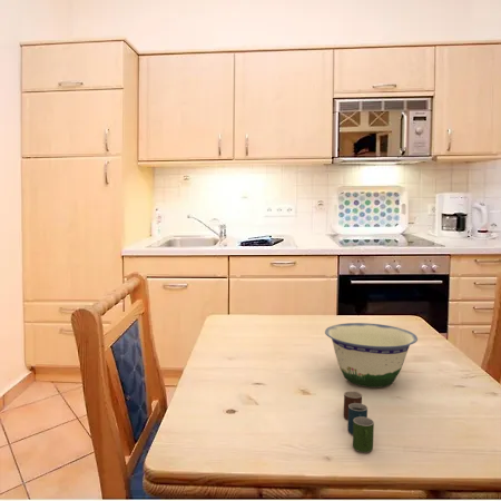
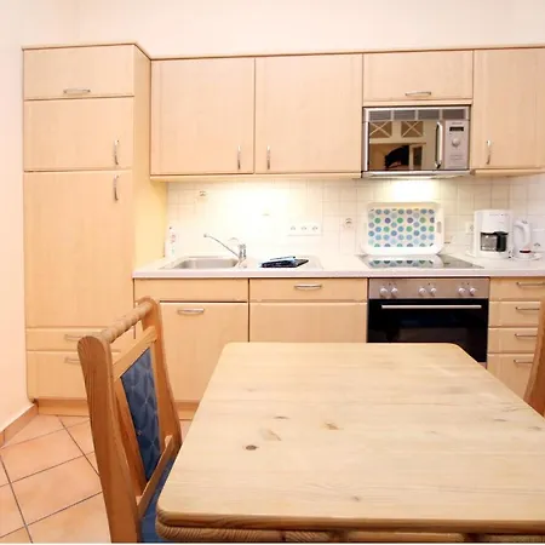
- cup (358, 412)
- bowl (370, 355)
